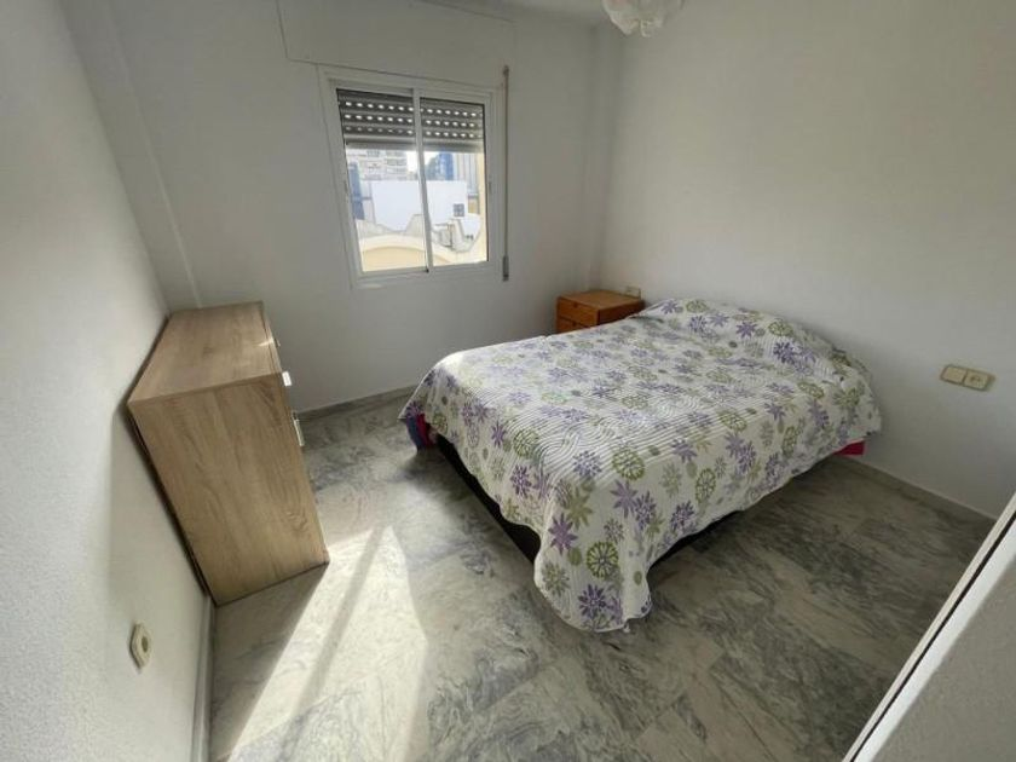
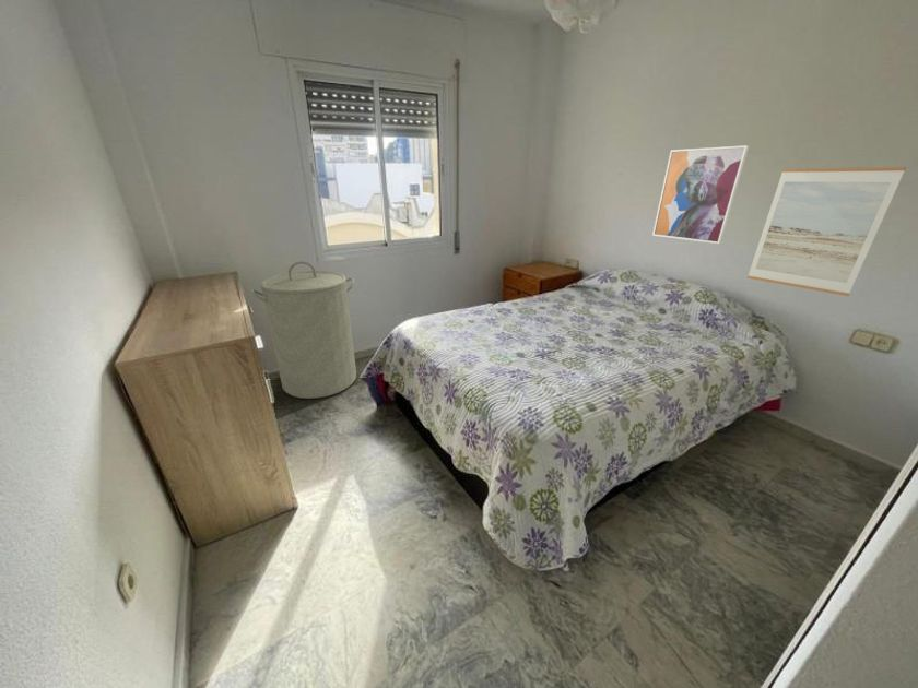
+ wall art (695, 195)
+ laundry hamper (311, 324)
+ wall art (814, 230)
